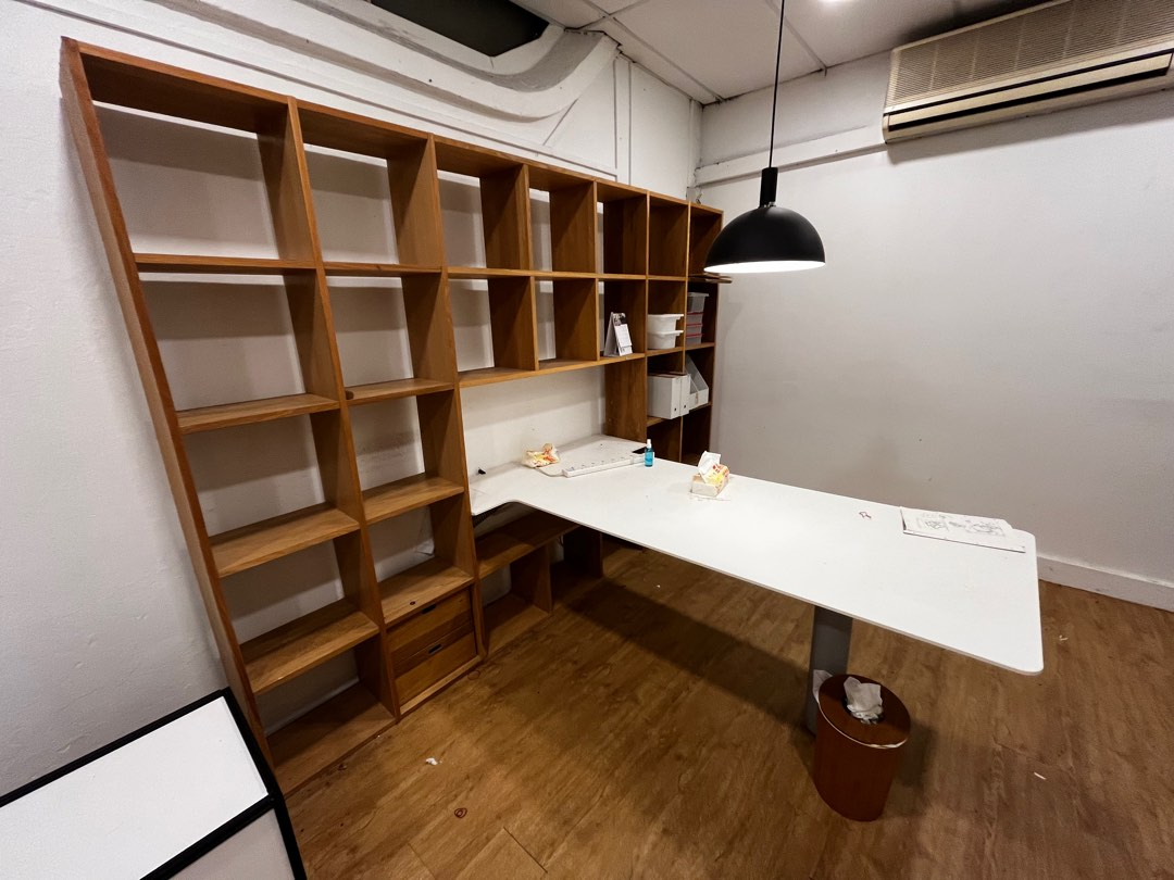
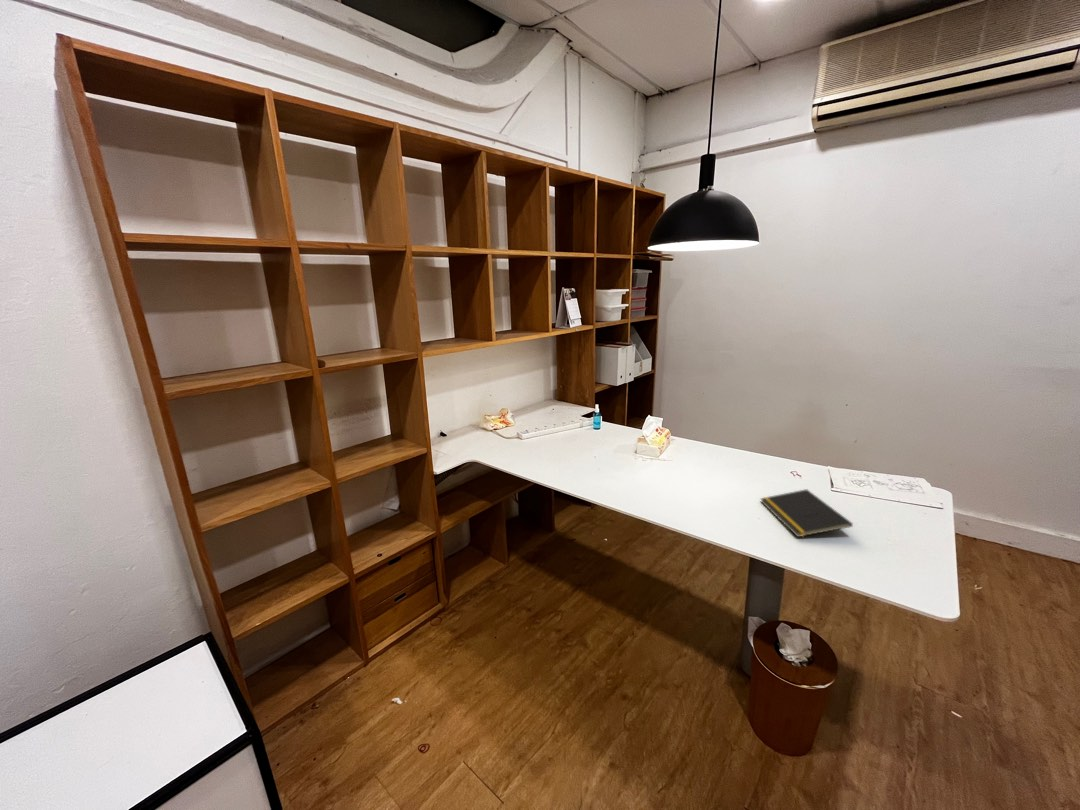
+ notepad (802, 511)
